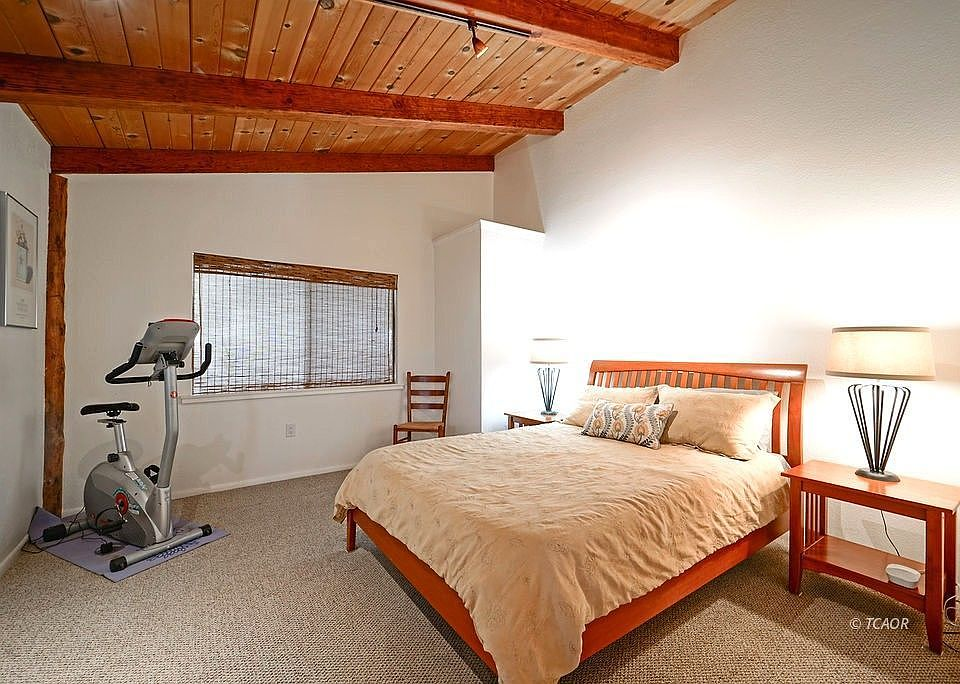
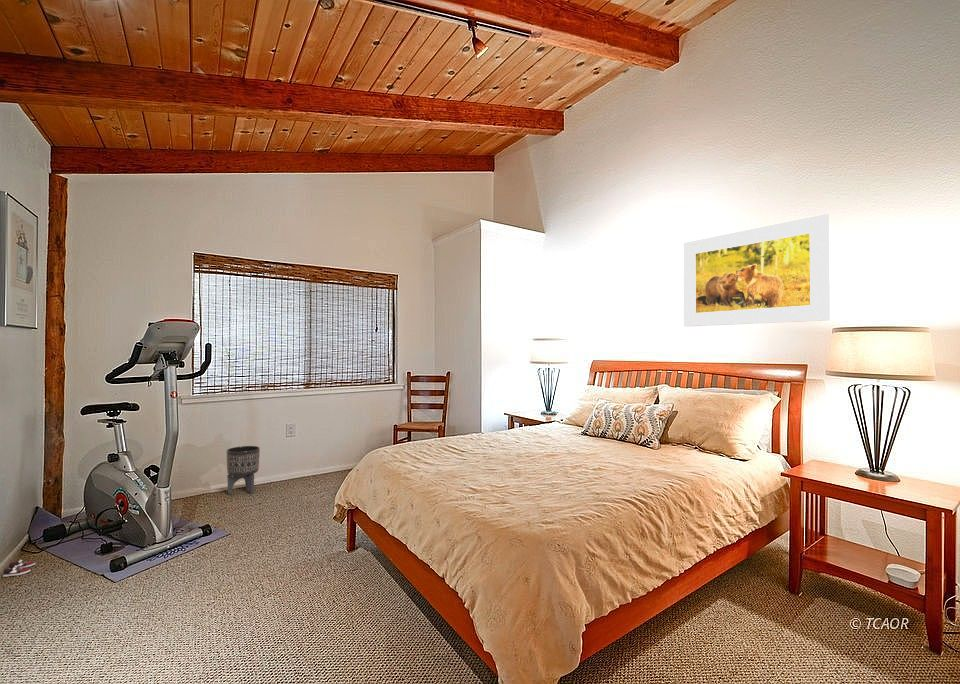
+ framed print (747, 276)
+ planter (243, 470)
+ sneaker (19, 566)
